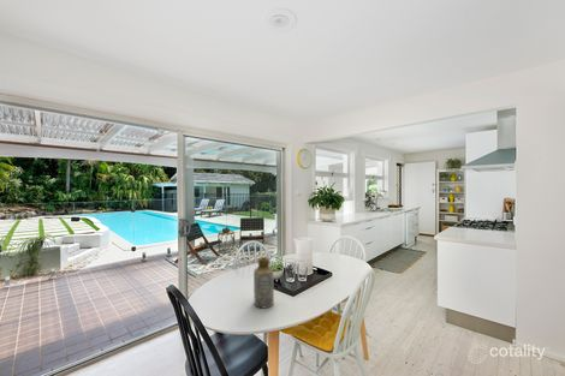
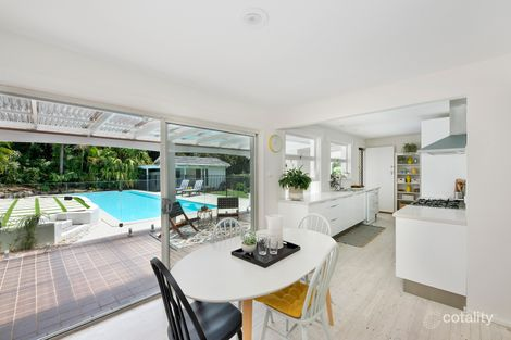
- bottle (263, 280)
